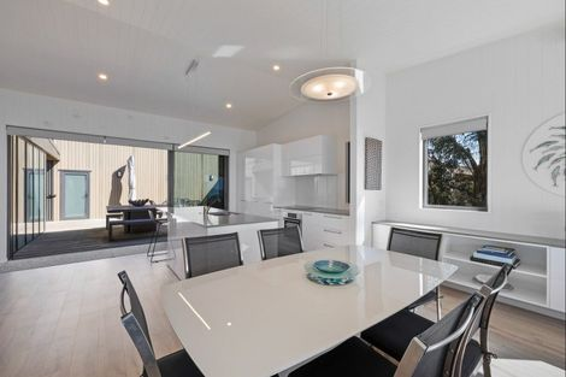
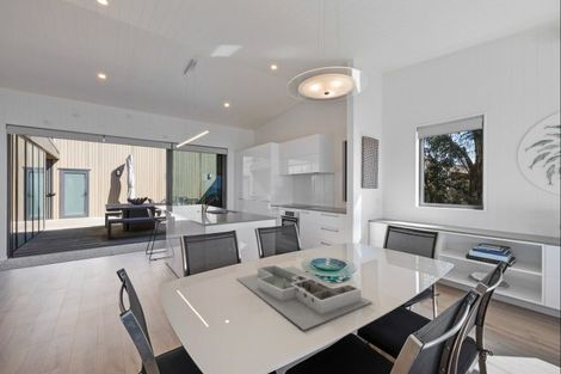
+ architectural model (296, 283)
